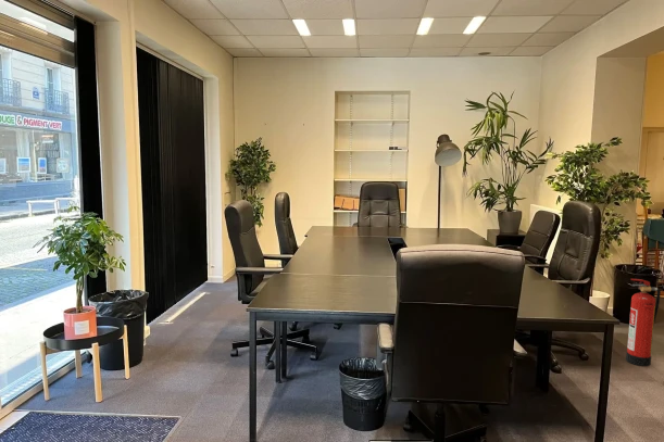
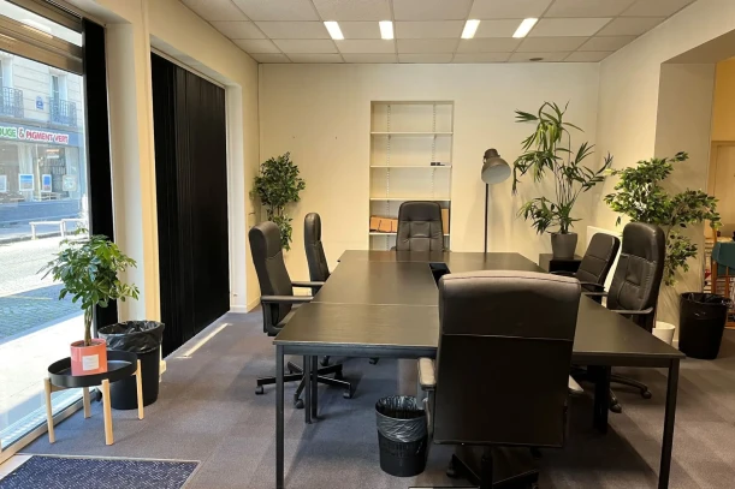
- fire extinguisher (642, 320)
